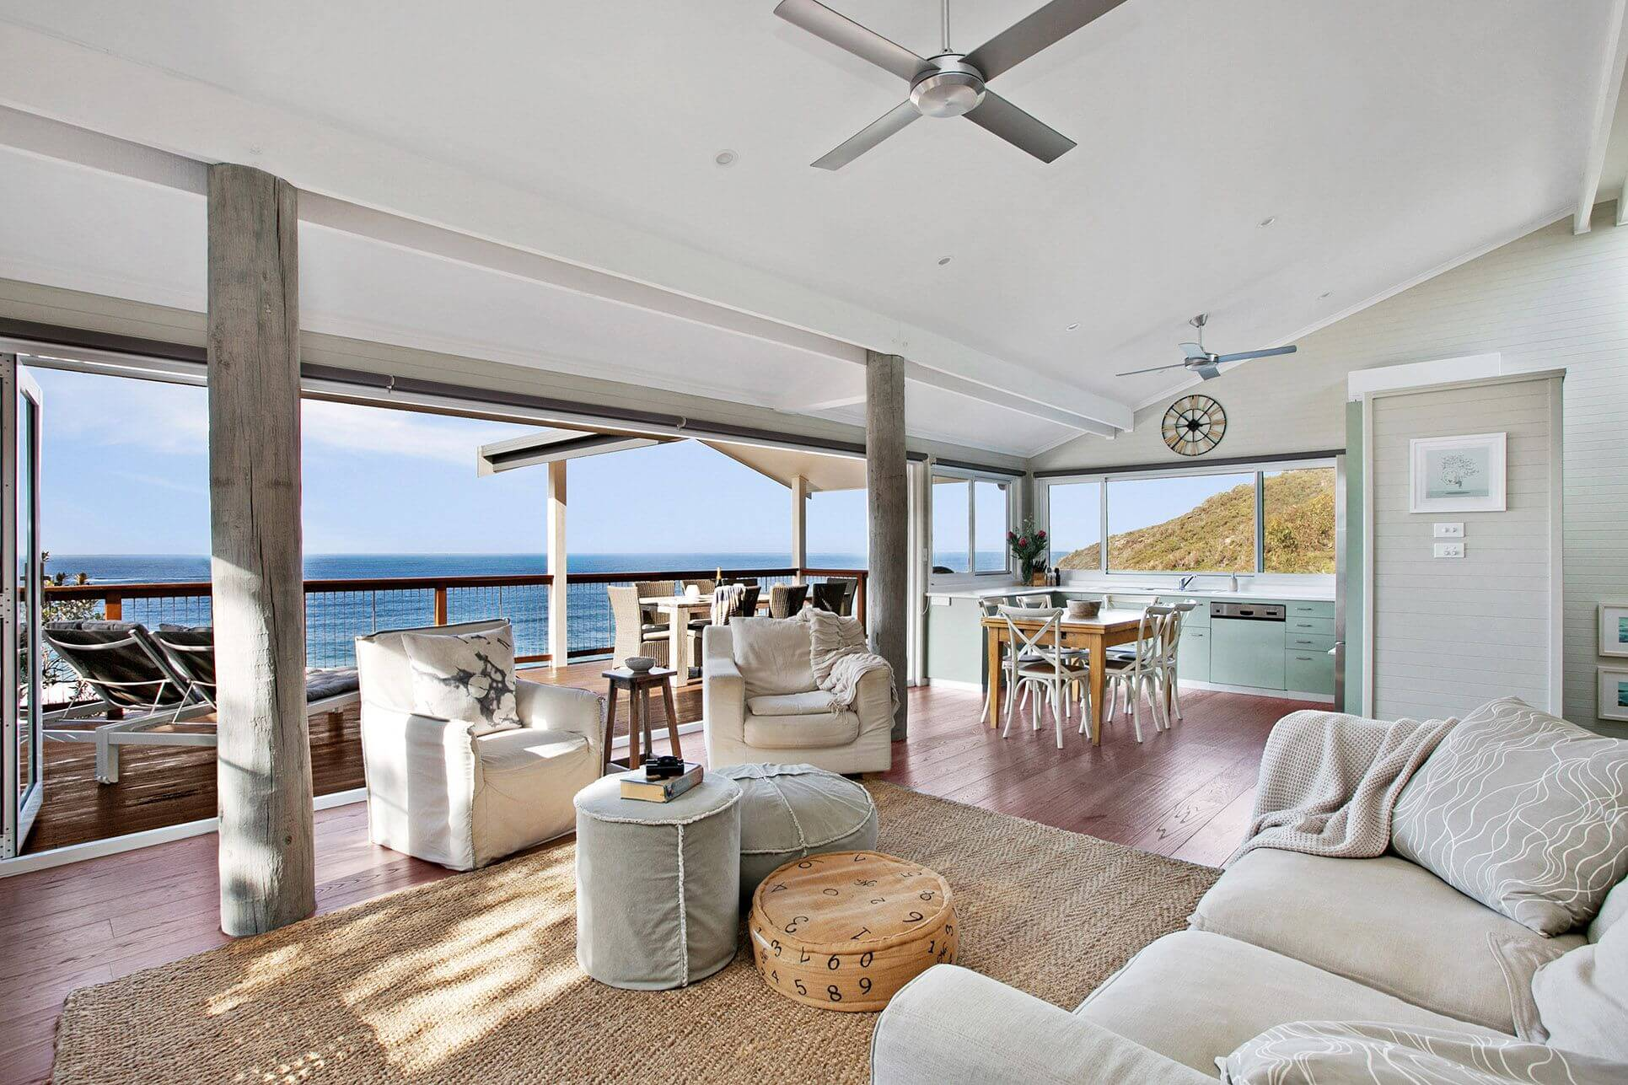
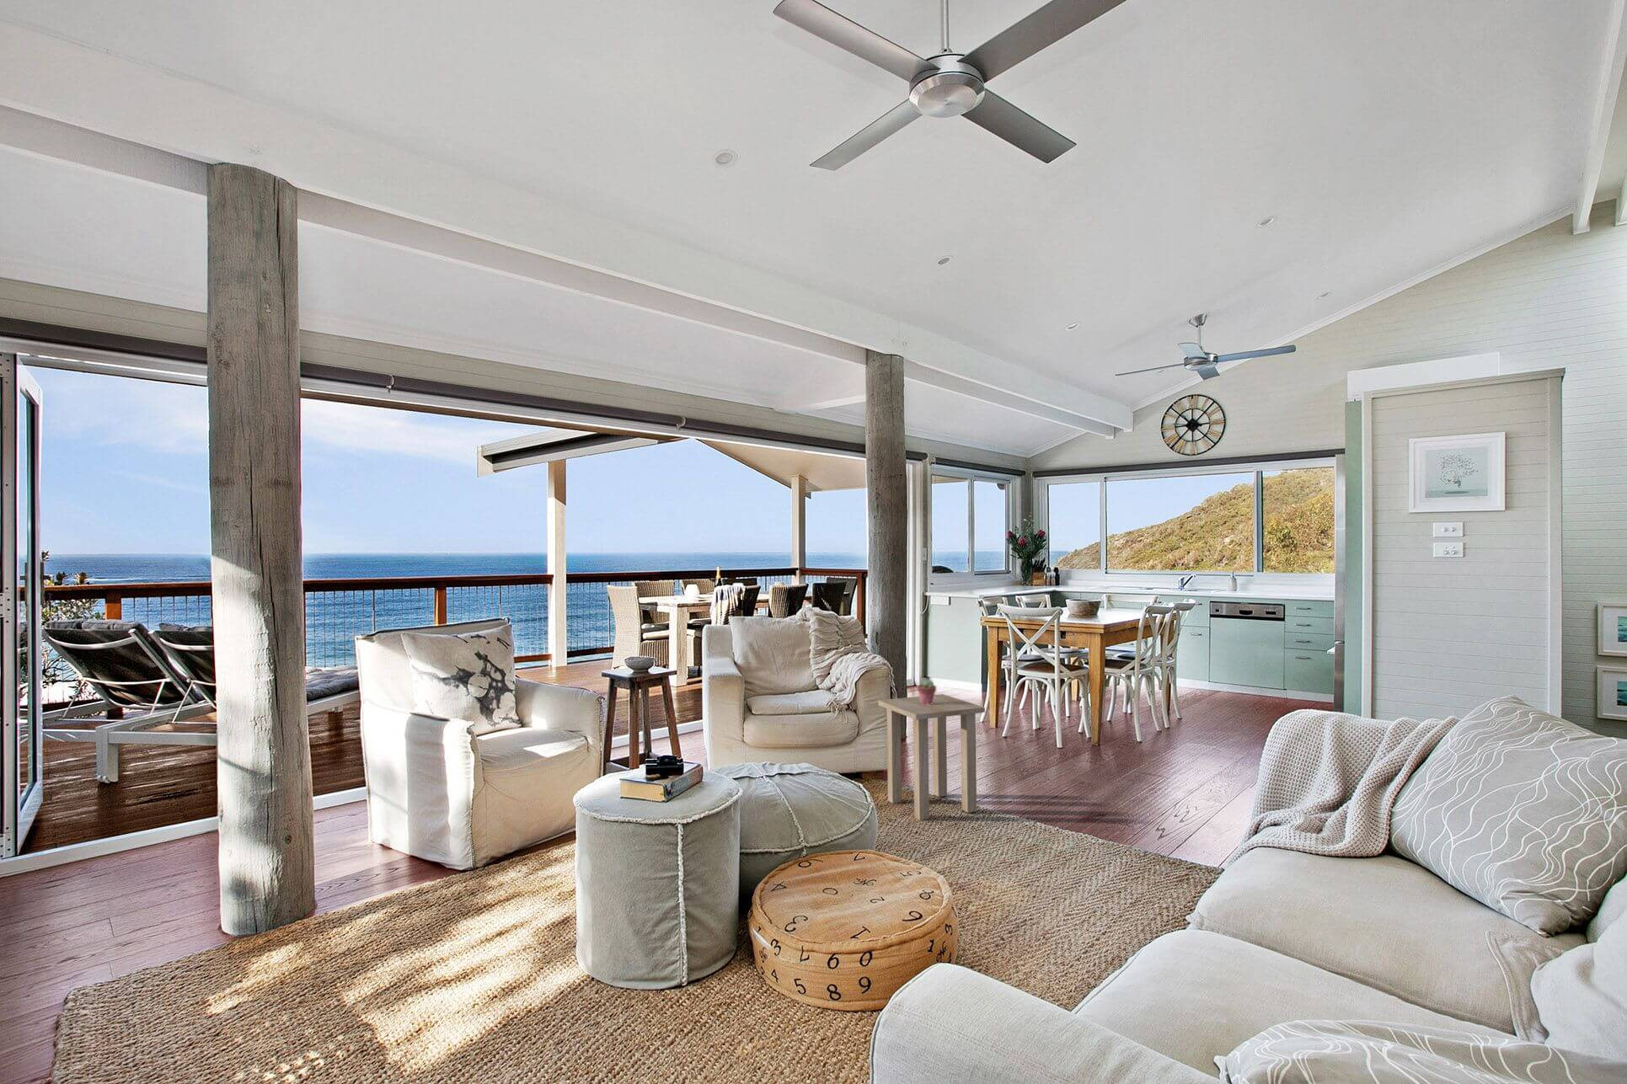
+ potted succulent (927, 691)
+ side table (933, 755)
